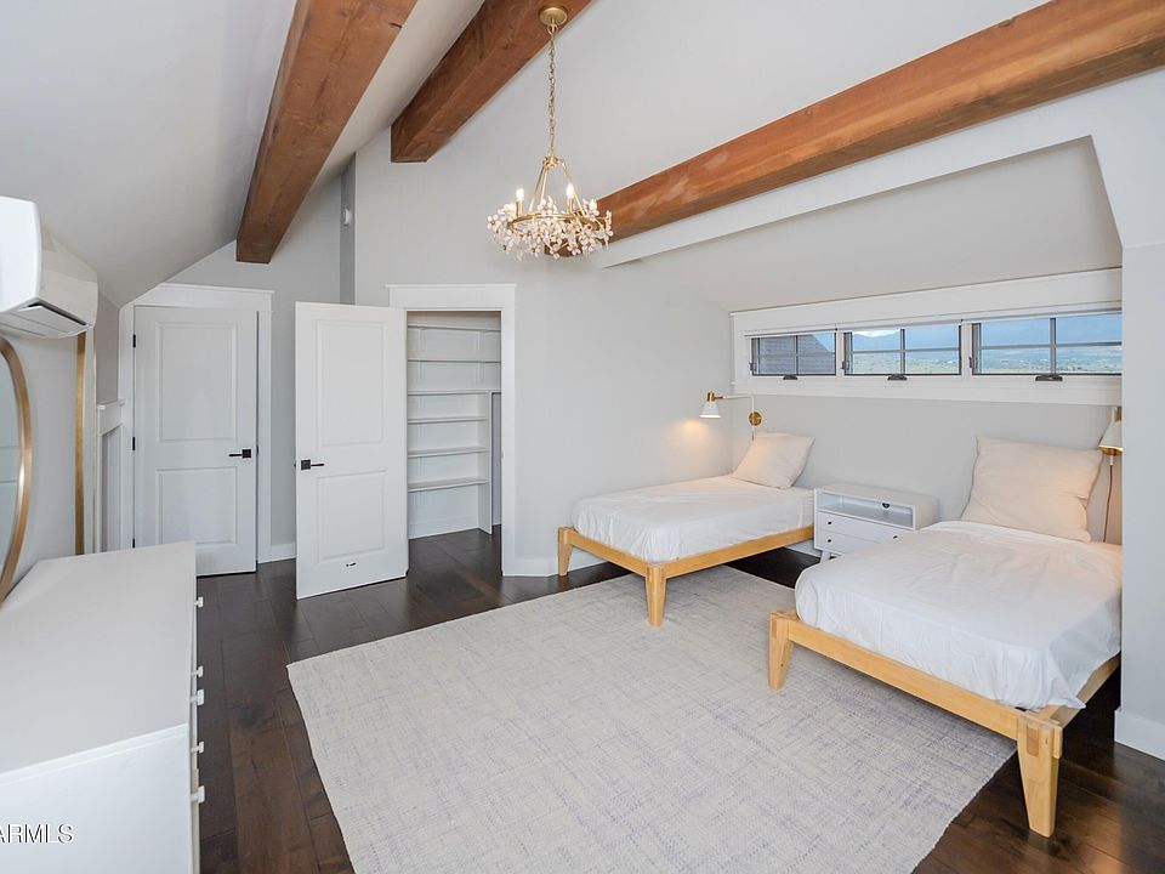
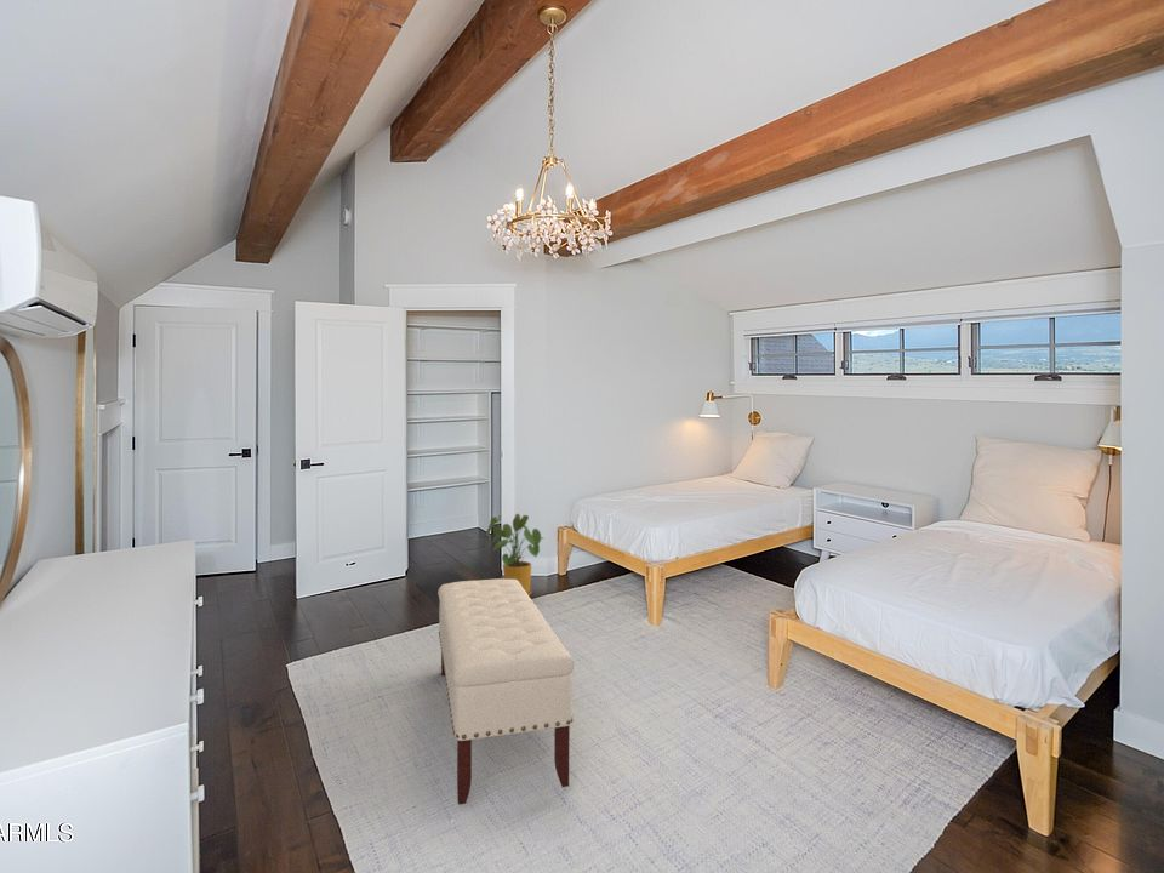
+ house plant (514, 555)
+ bench (493, 667)
